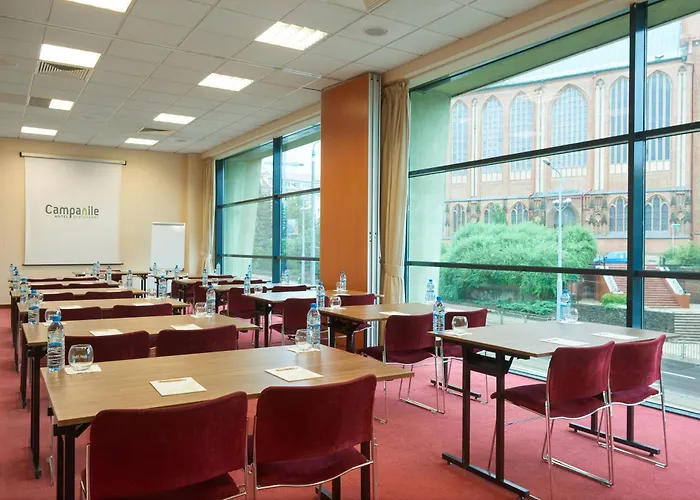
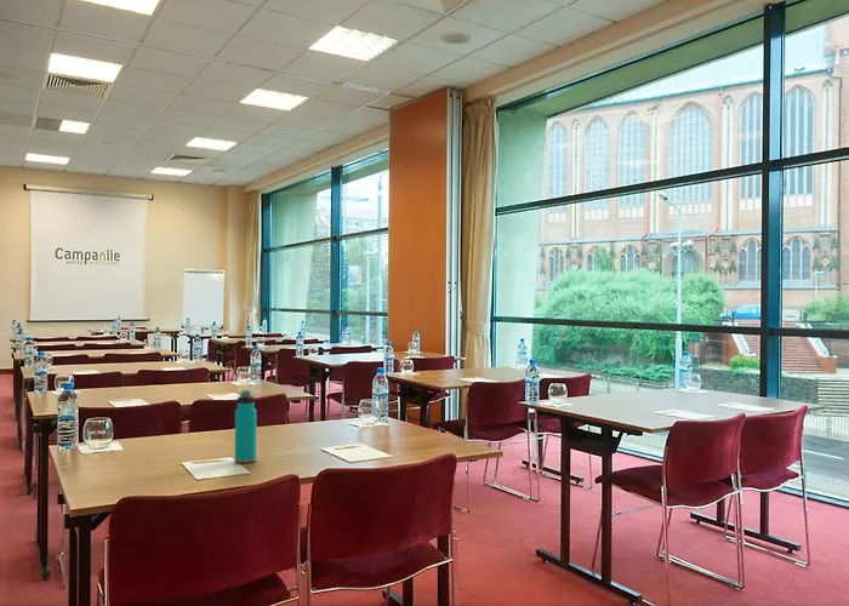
+ water bottle (245, 425)
